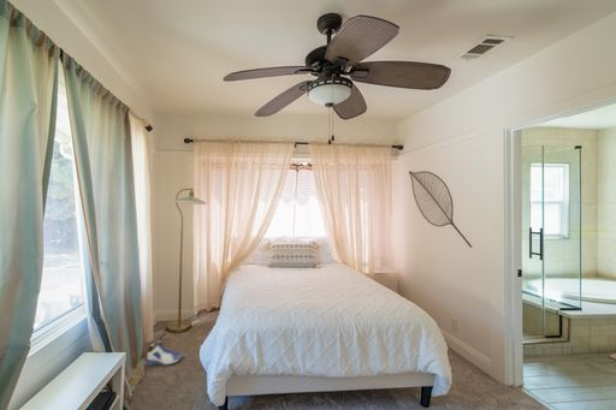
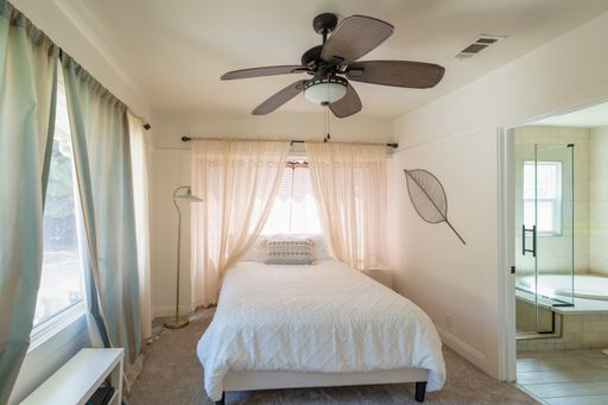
- sneaker (162, 352)
